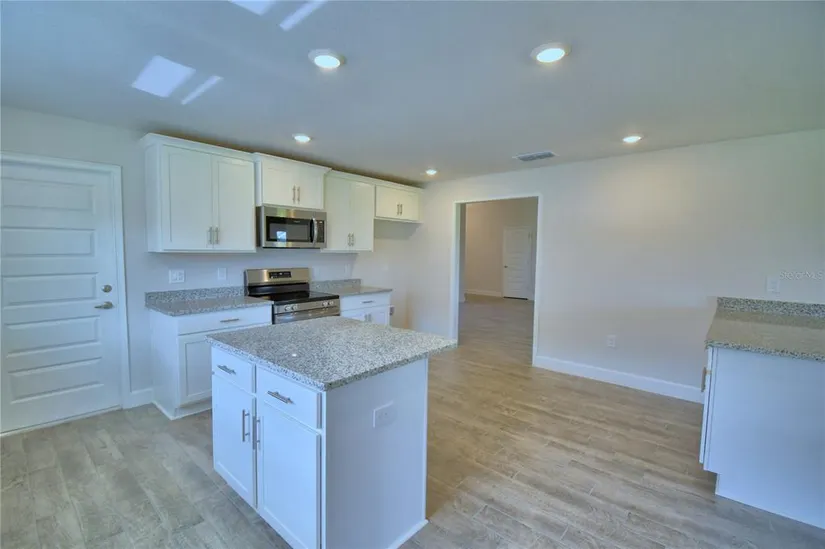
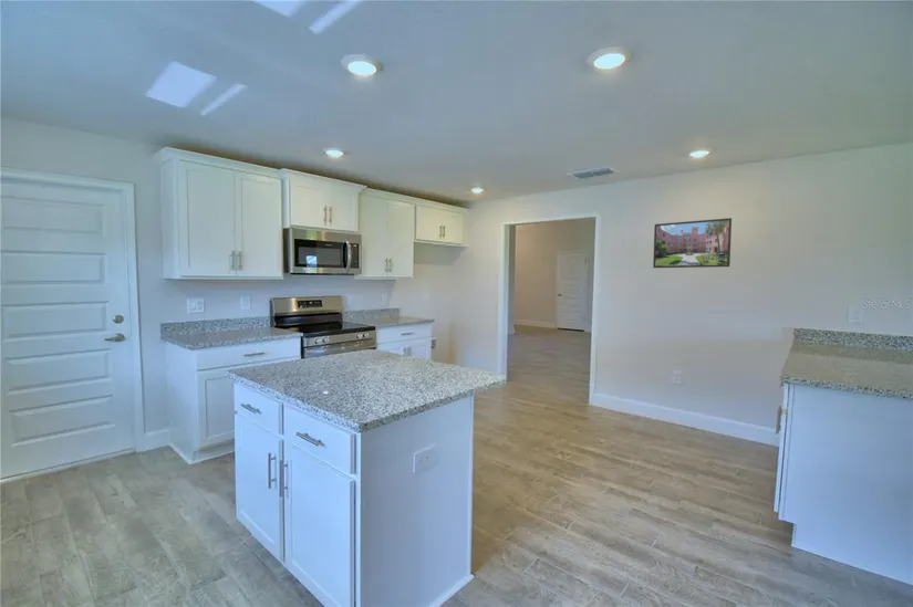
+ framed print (689, 244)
